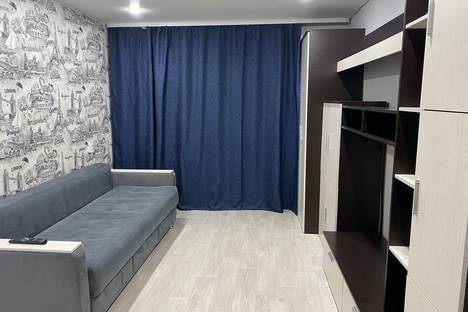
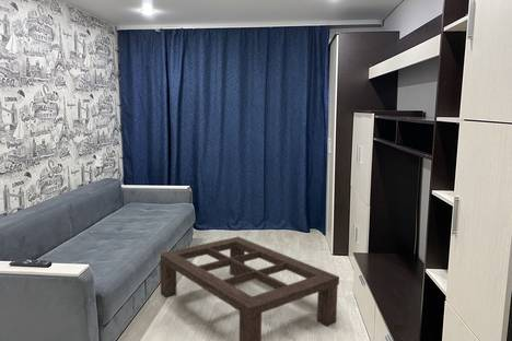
+ coffee table (242, 282)
